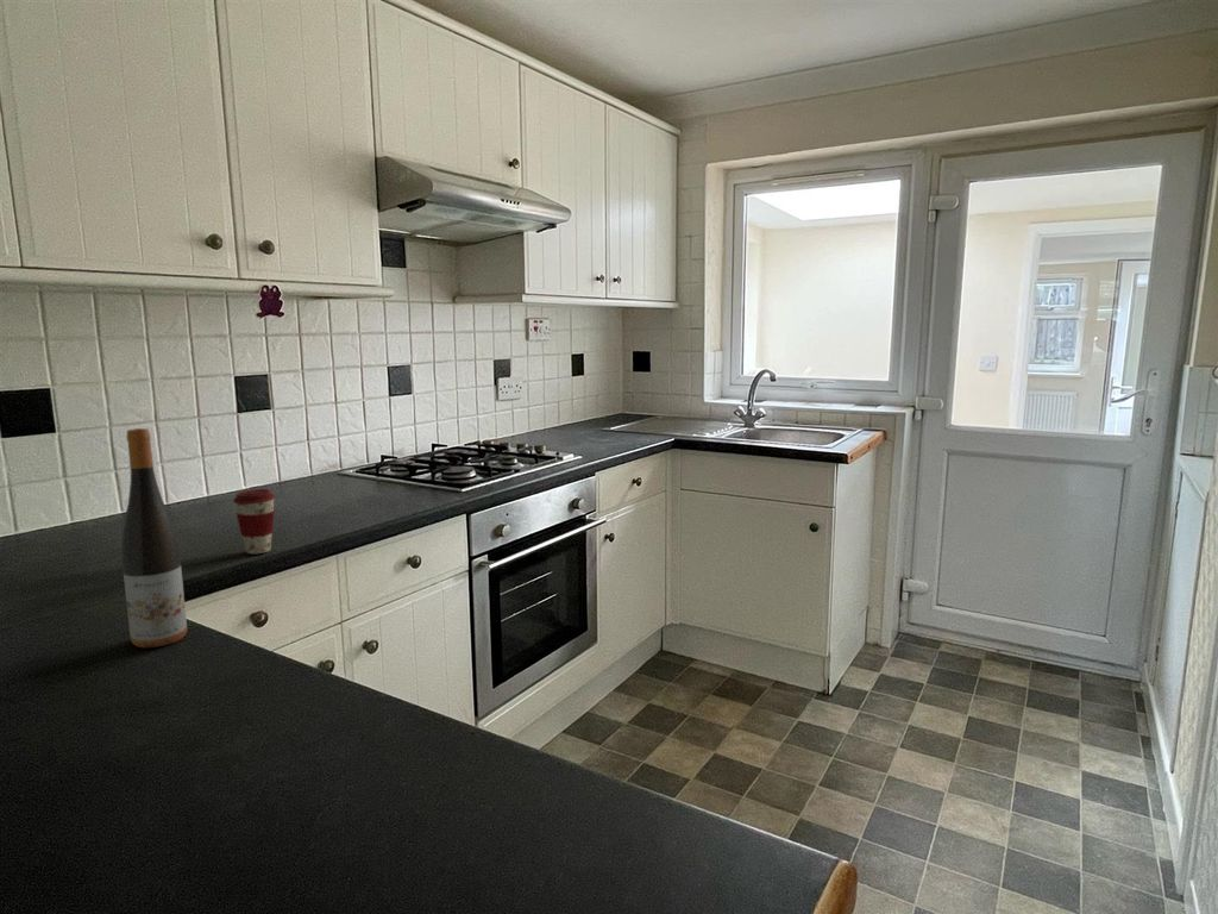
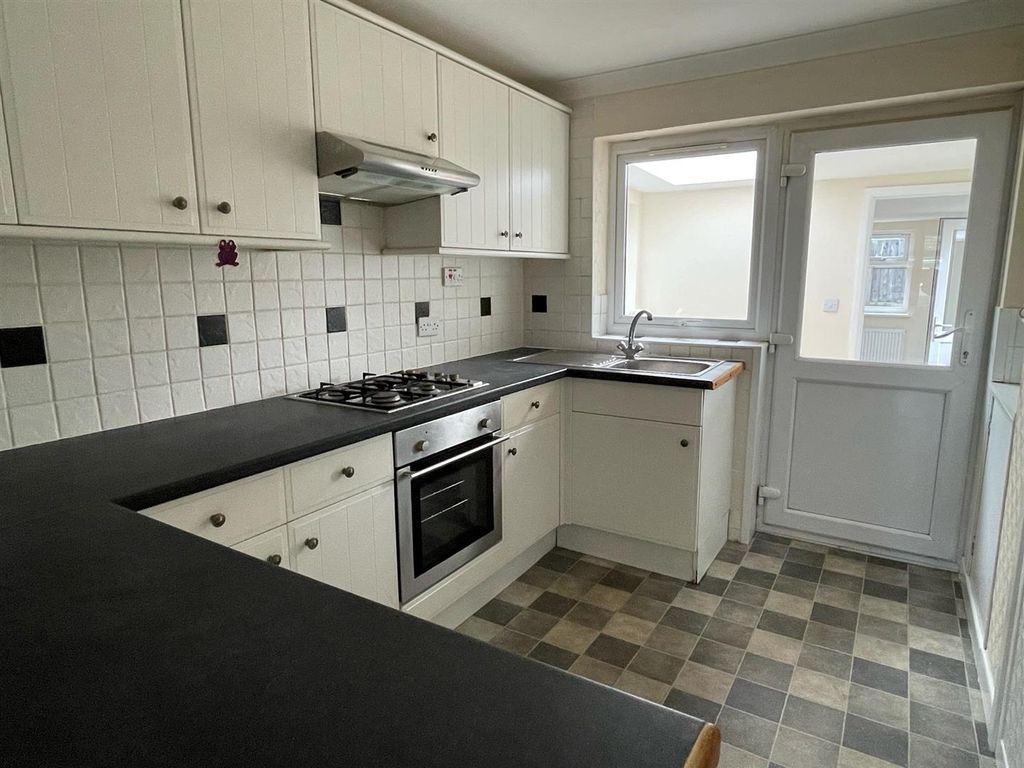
- wine bottle (149, 536)
- coffee cup (256, 521)
